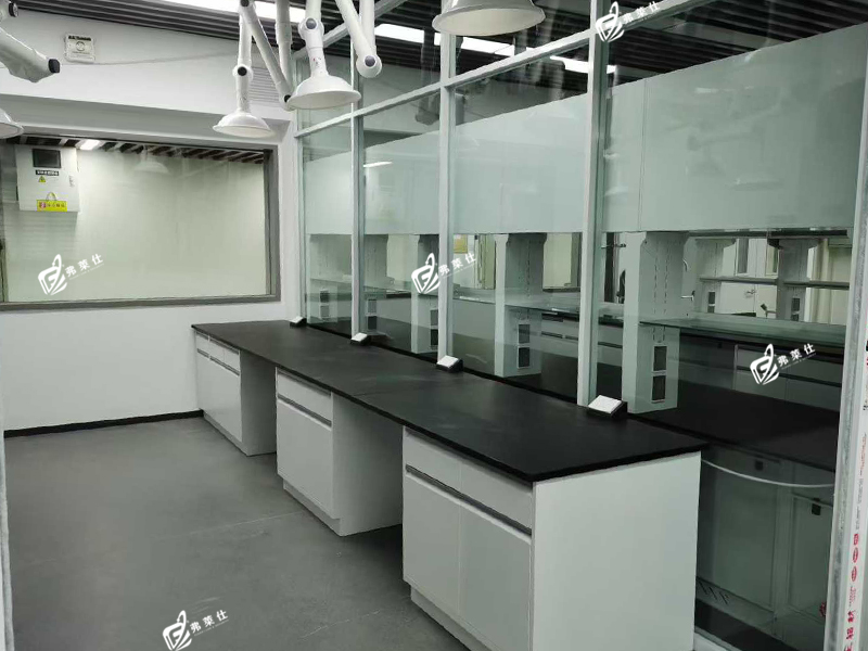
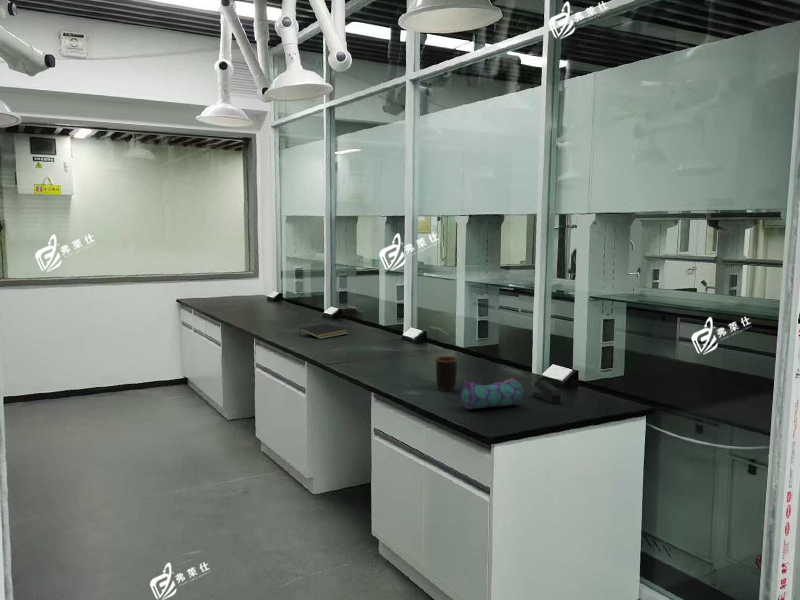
+ pencil case (491, 393)
+ notepad (324, 330)
+ stapler (546, 390)
+ mug (446, 372)
